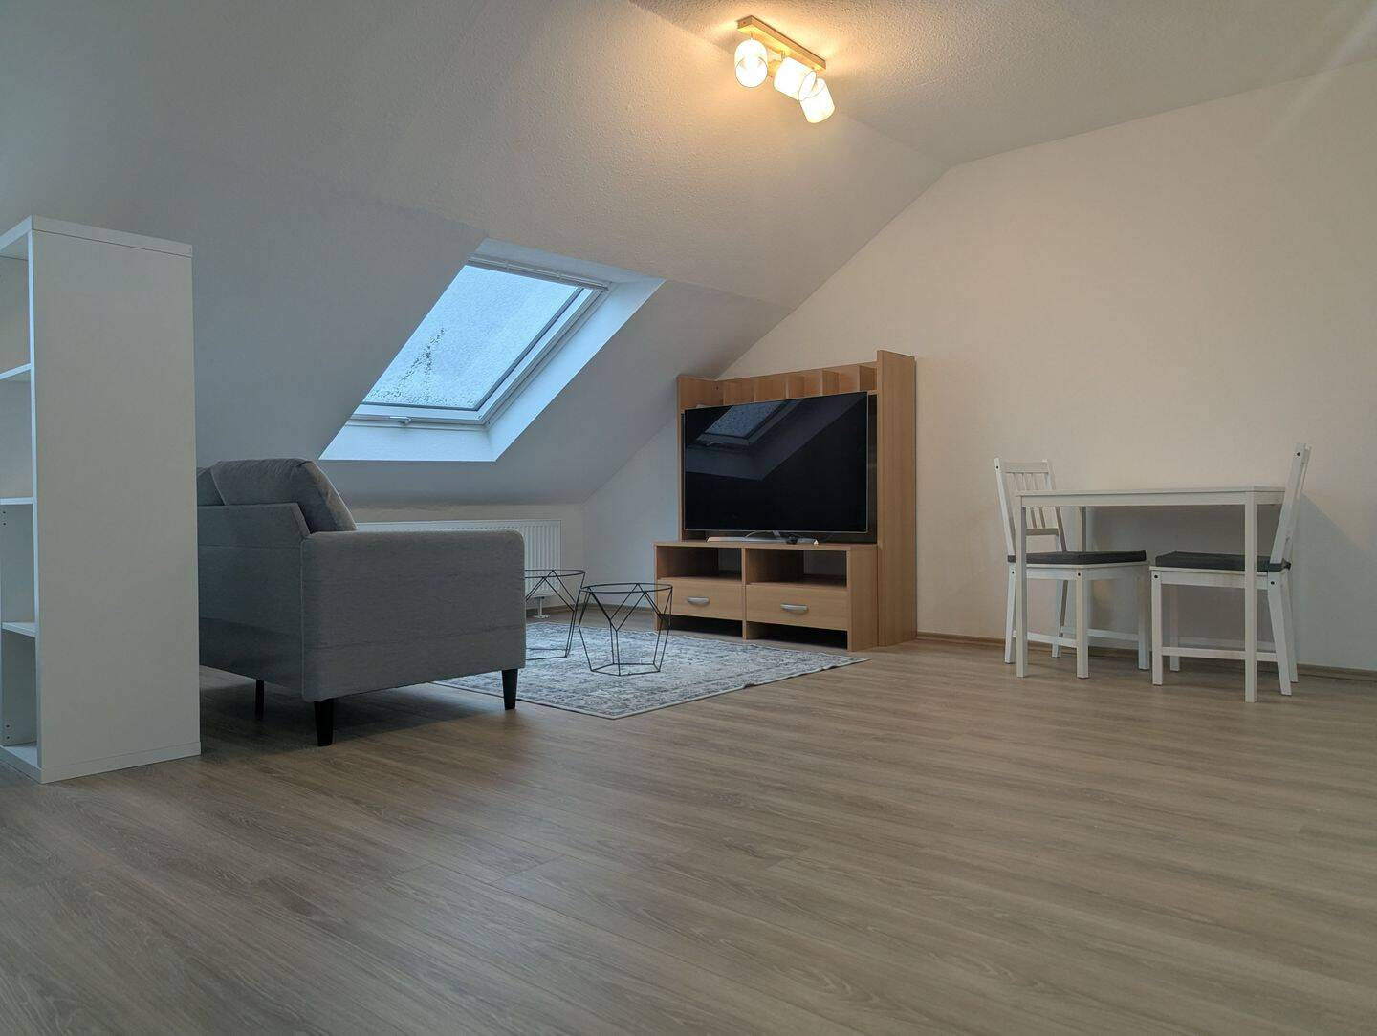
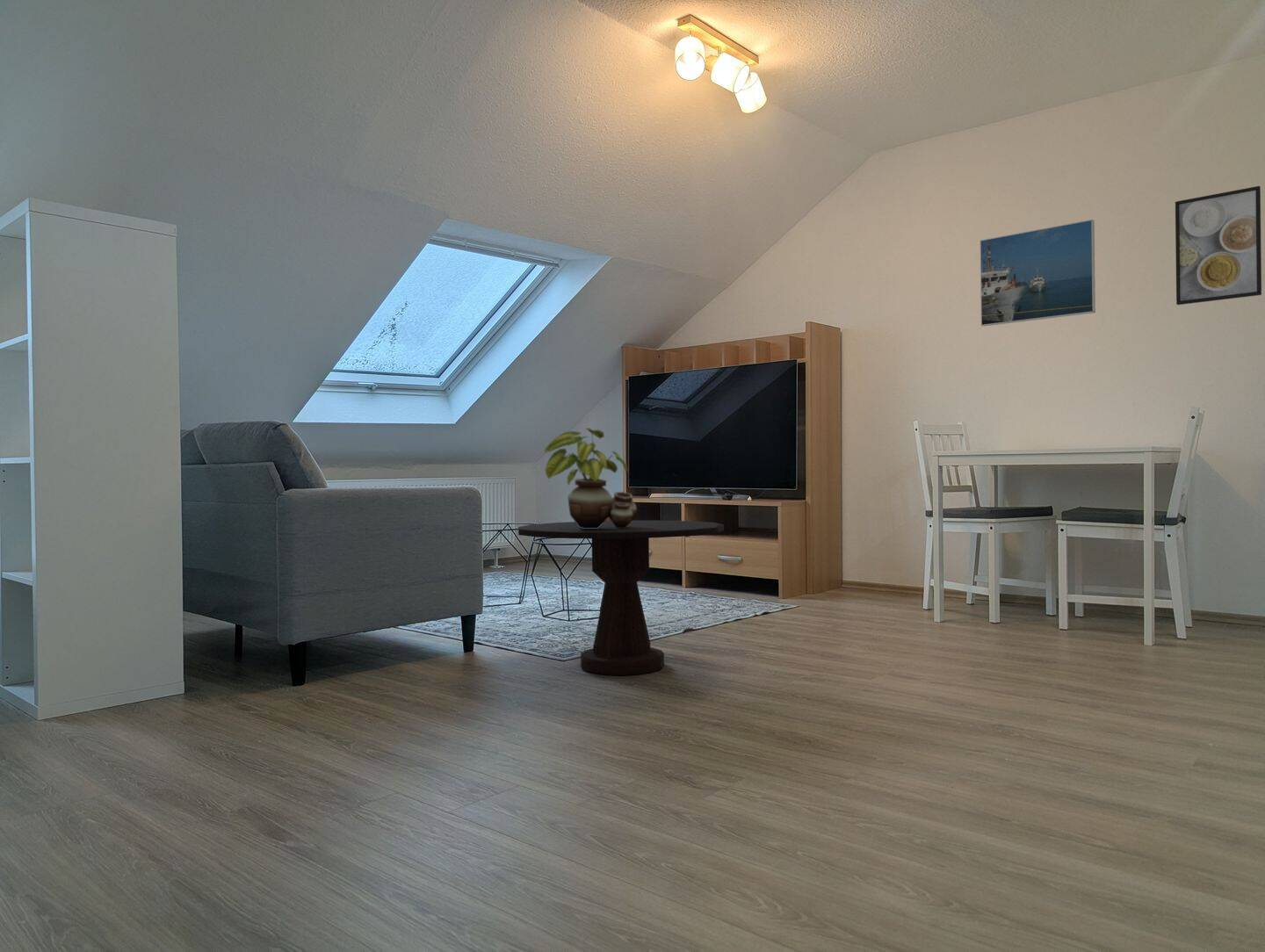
+ potted plant (595, 478)
+ side table (621, 595)
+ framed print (1035, 275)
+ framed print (1217, 247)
